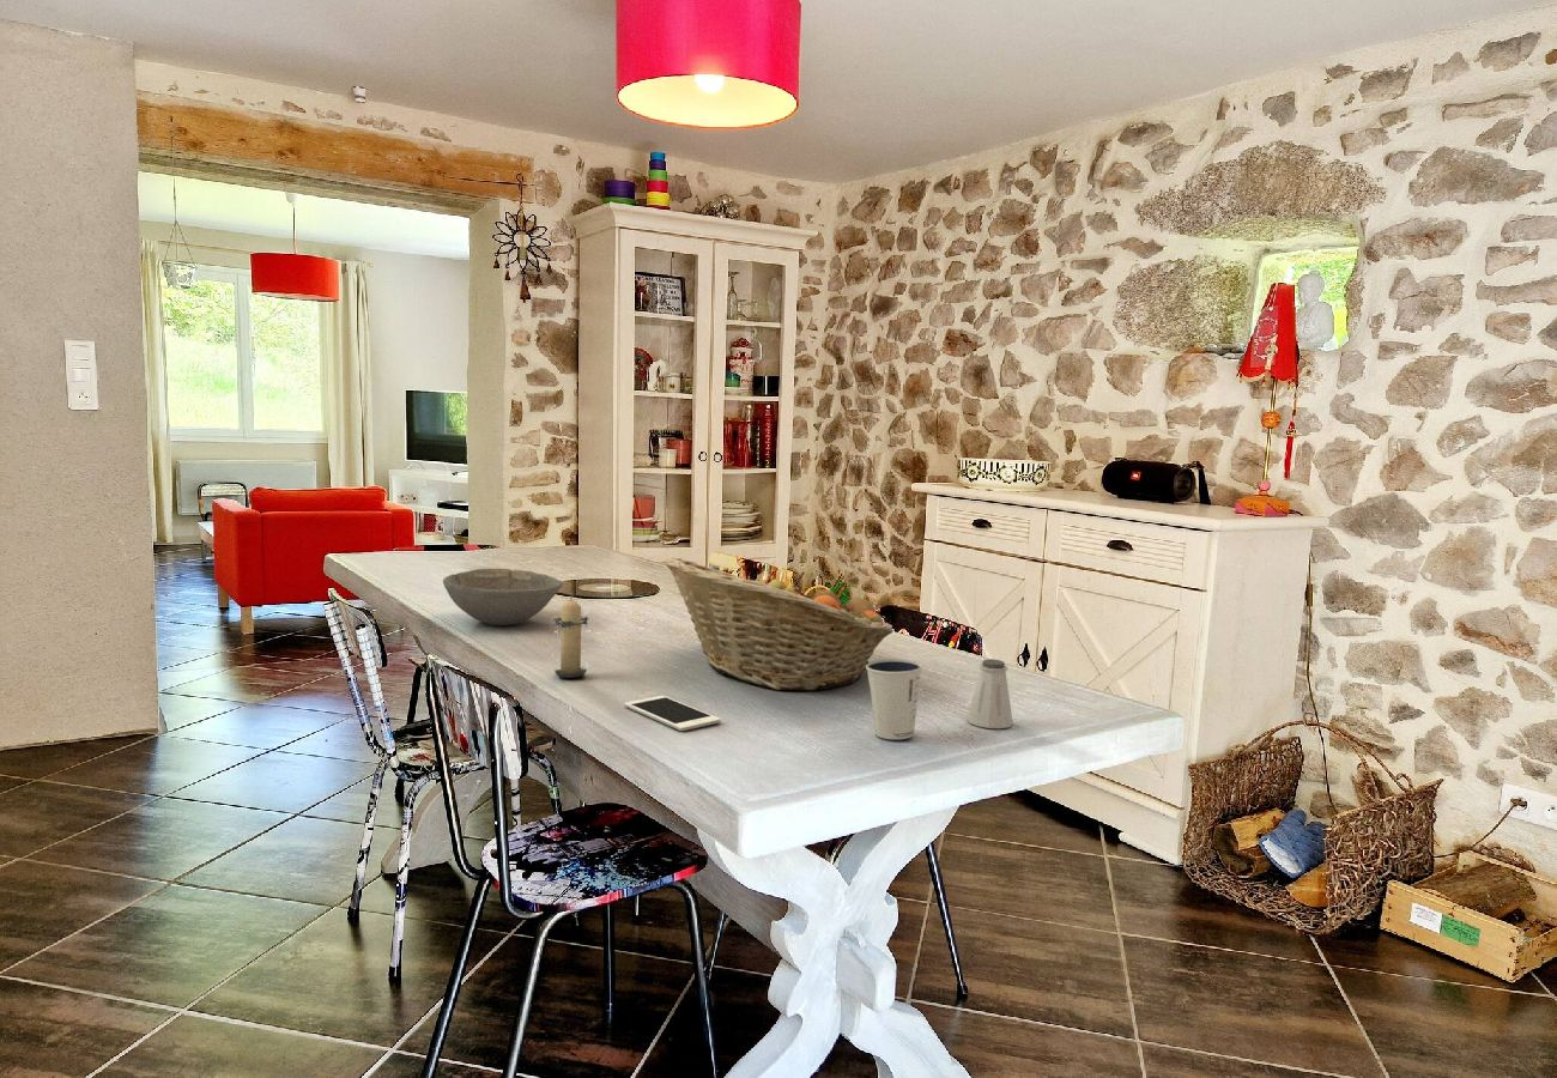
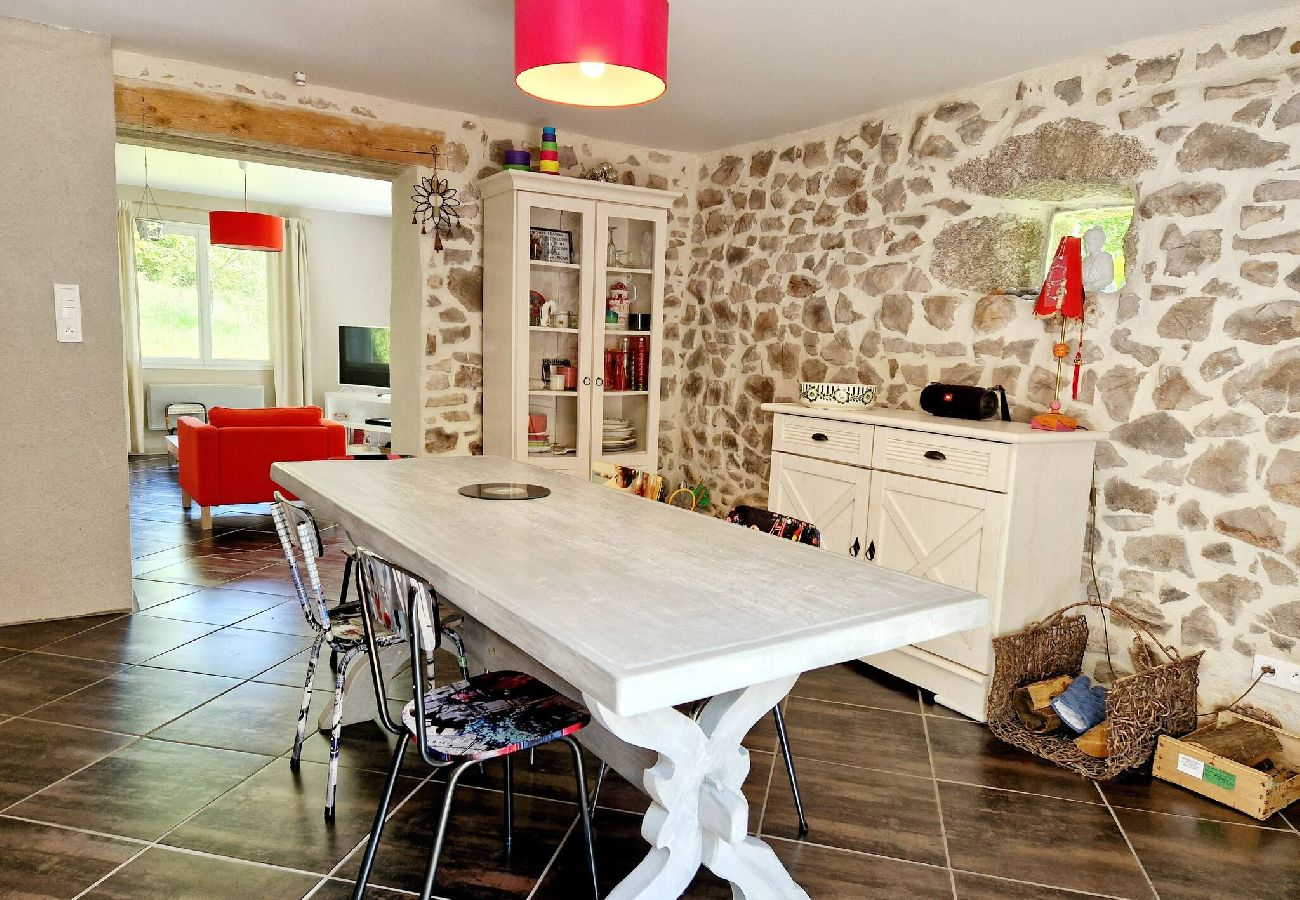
- cell phone (671, 711)
- candle (570, 635)
- dixie cup (891, 698)
- fruit basket (774, 614)
- saltshaker (992, 691)
- bowl (503, 599)
